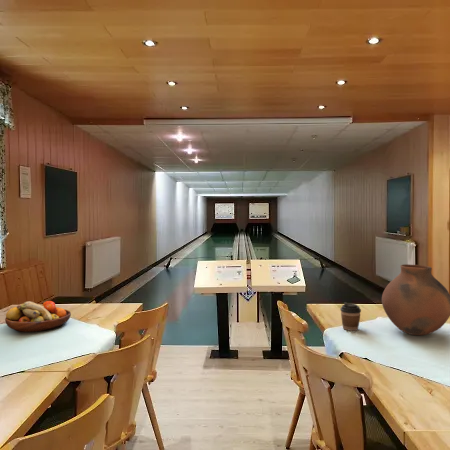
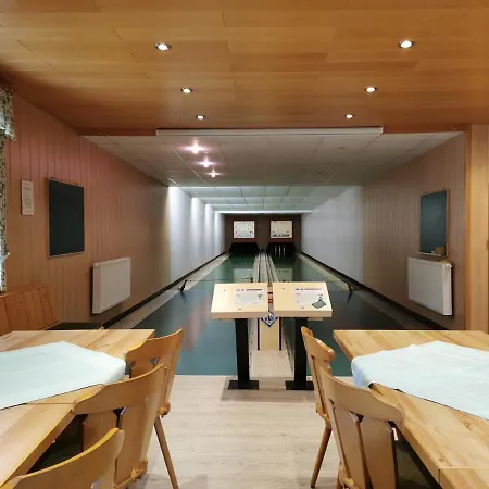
- fruit bowl (39, 312)
- coffee cup (350, 315)
- vase (415, 299)
